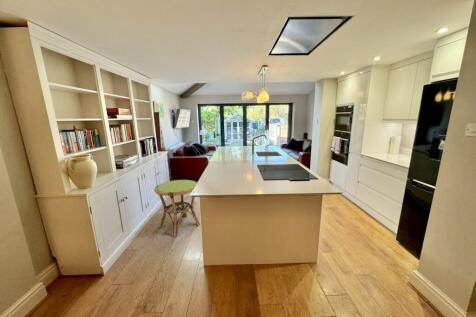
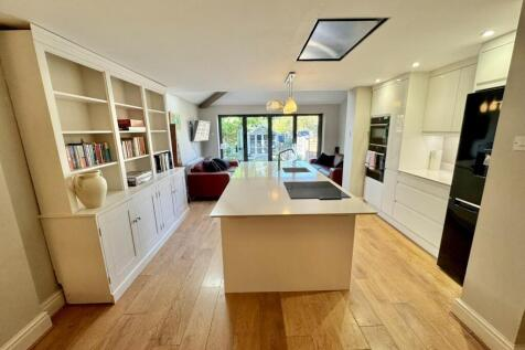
- side table (178, 205)
